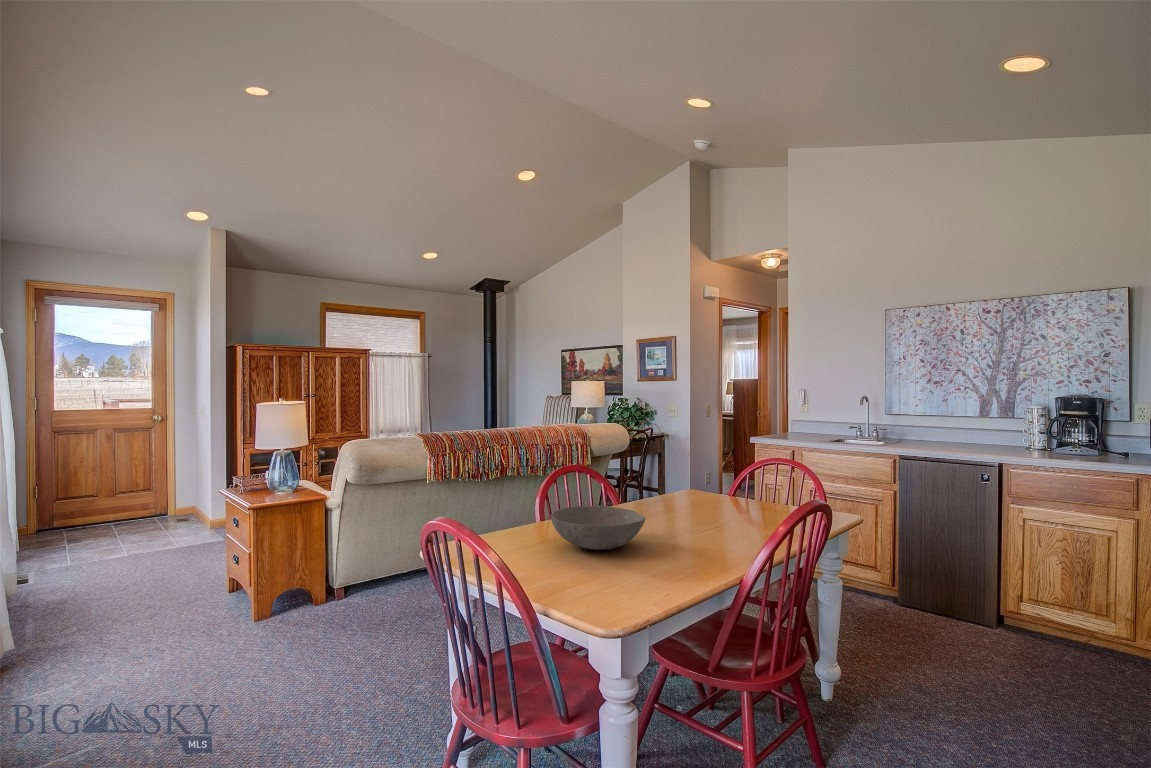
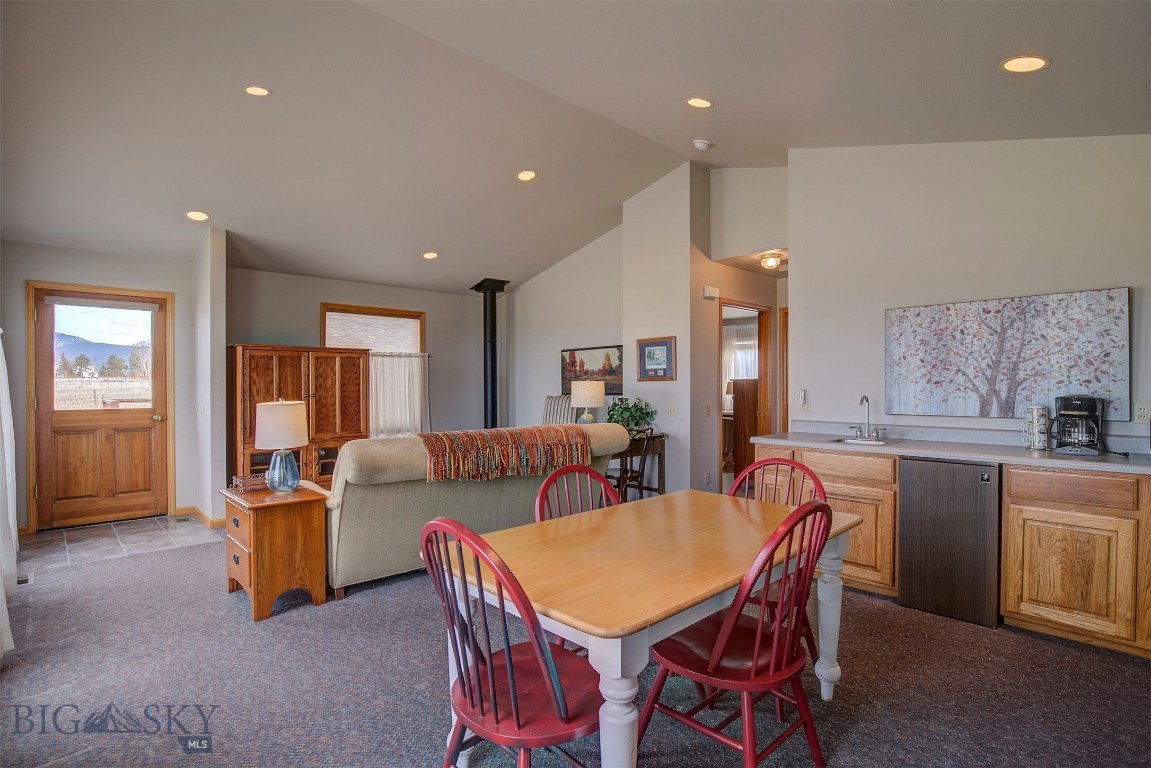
- bowl (598, 529)
